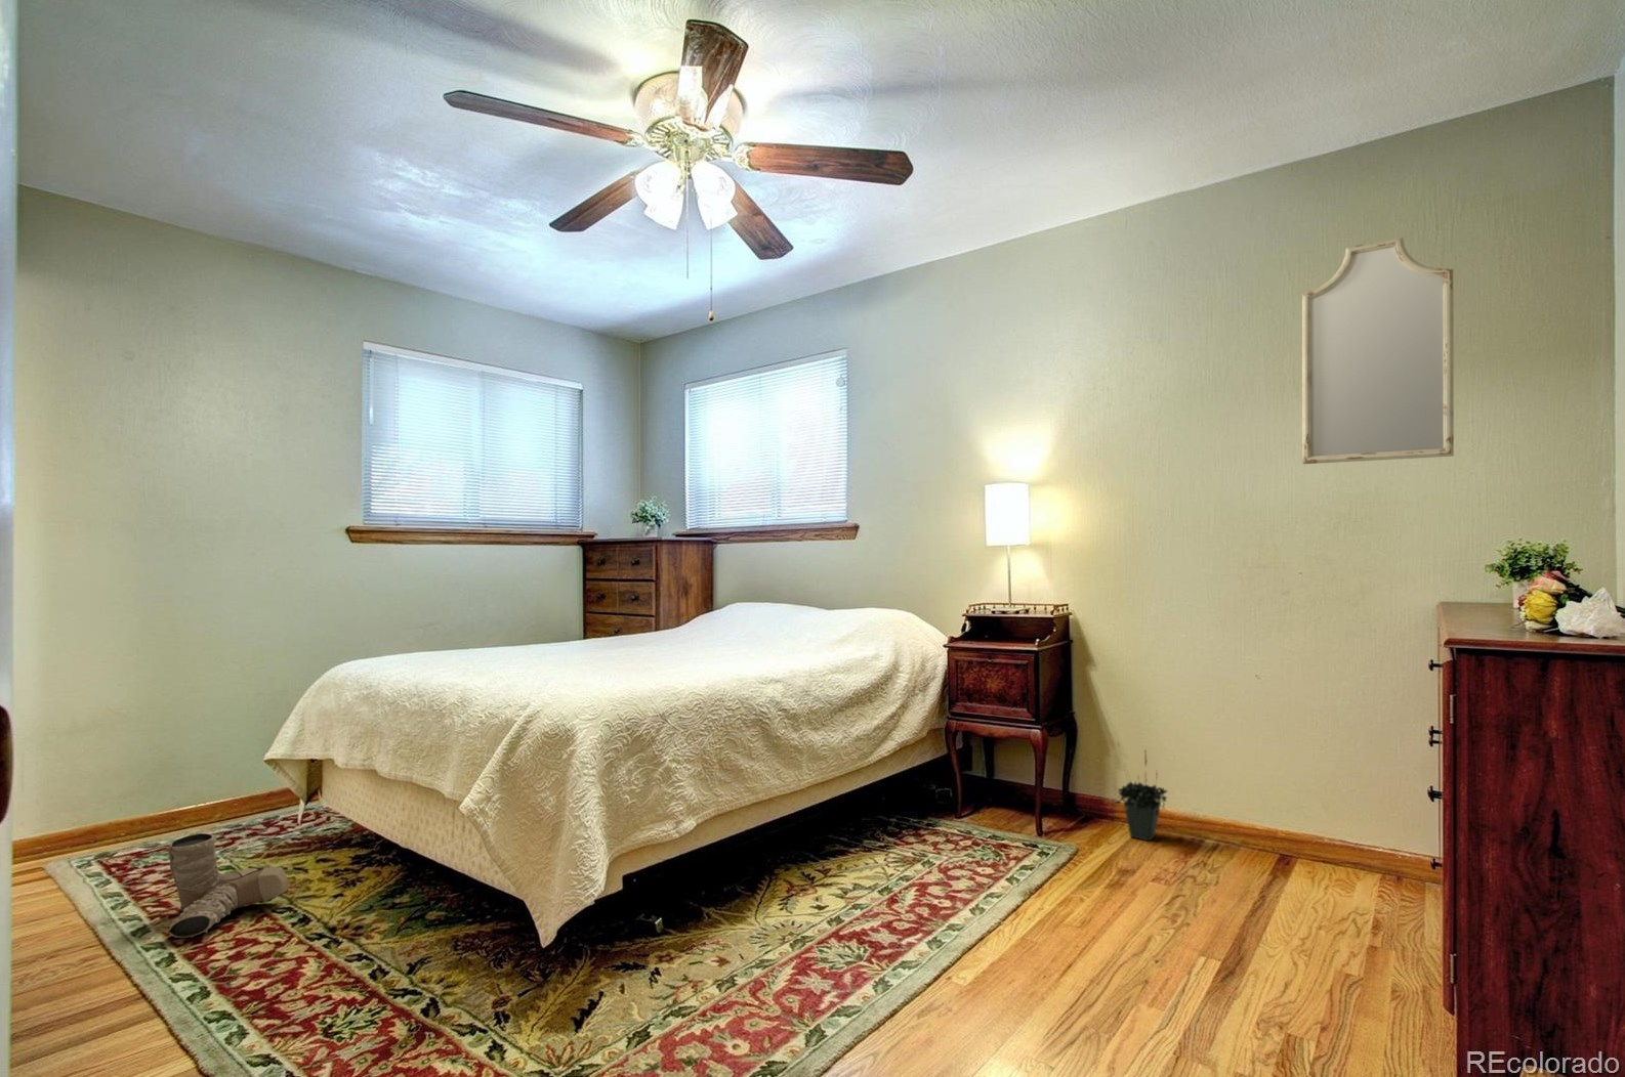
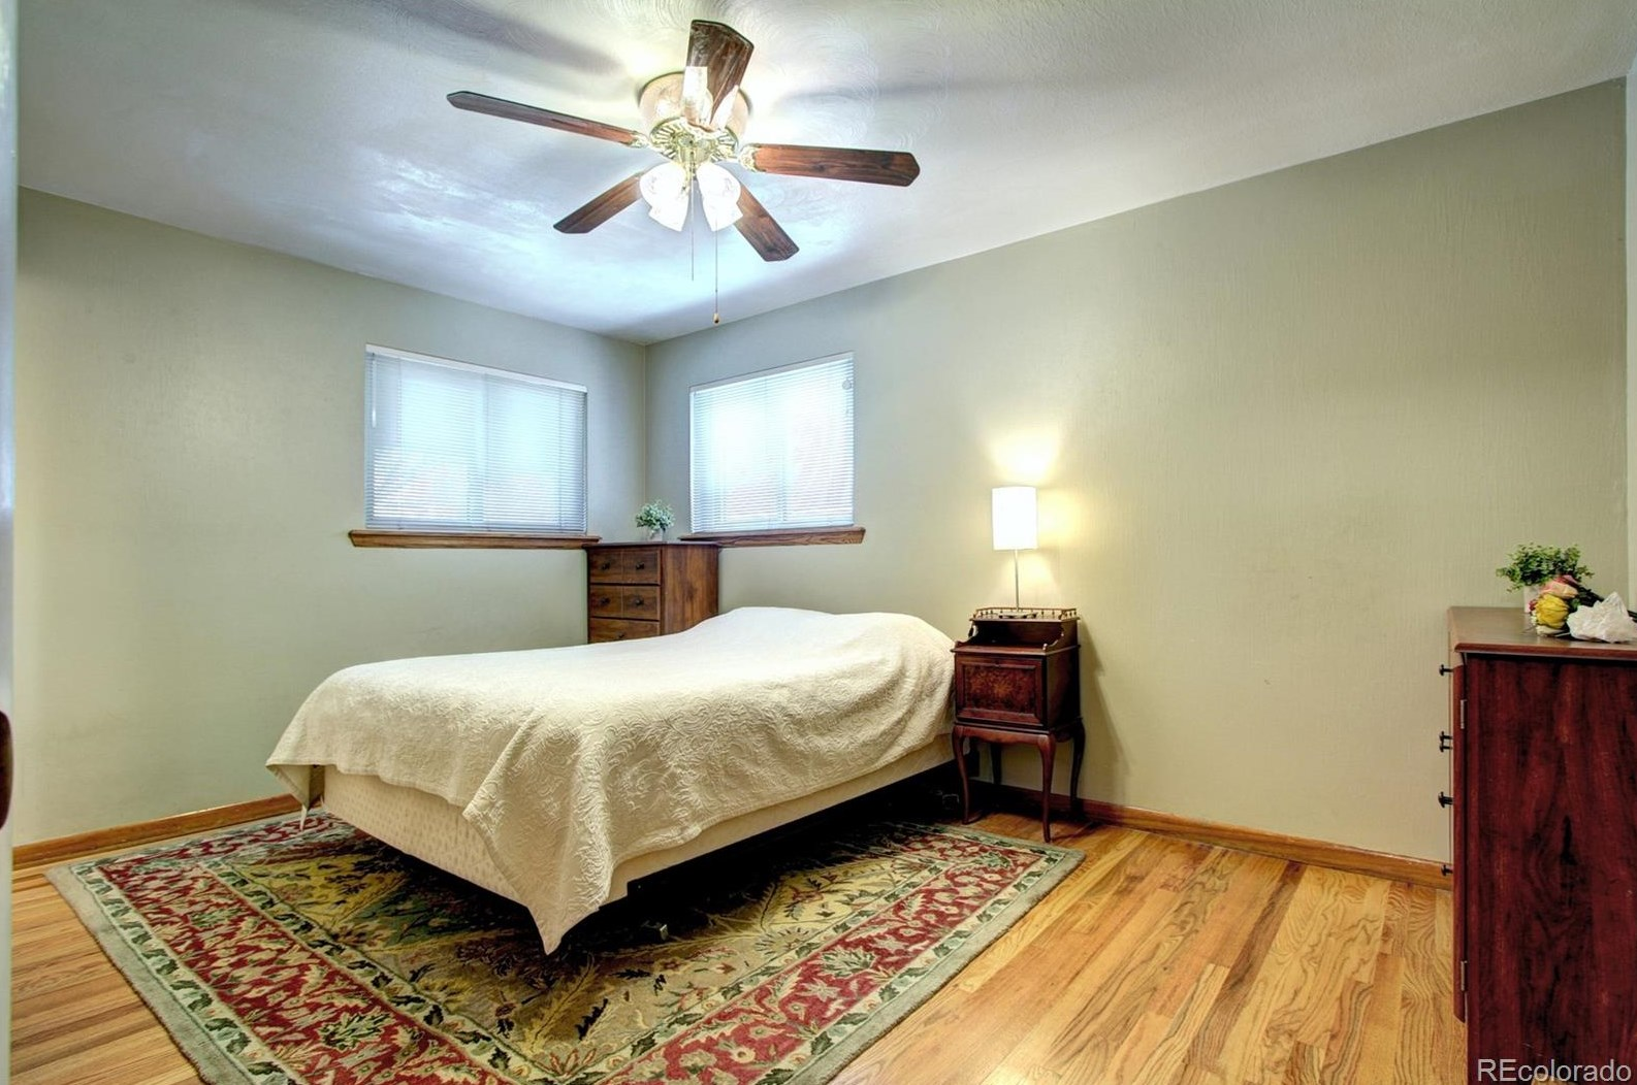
- potted plant (1140, 789)
- boots (224, 875)
- home mirror (1374, 351)
